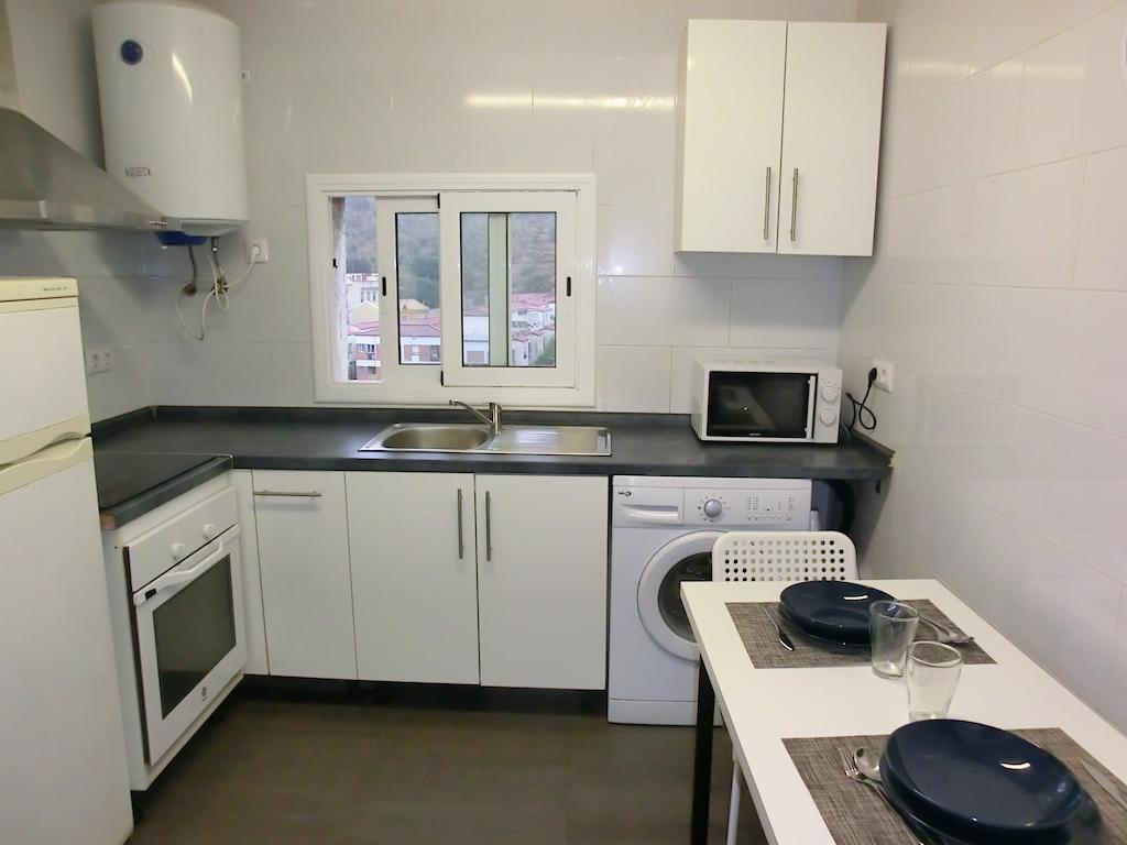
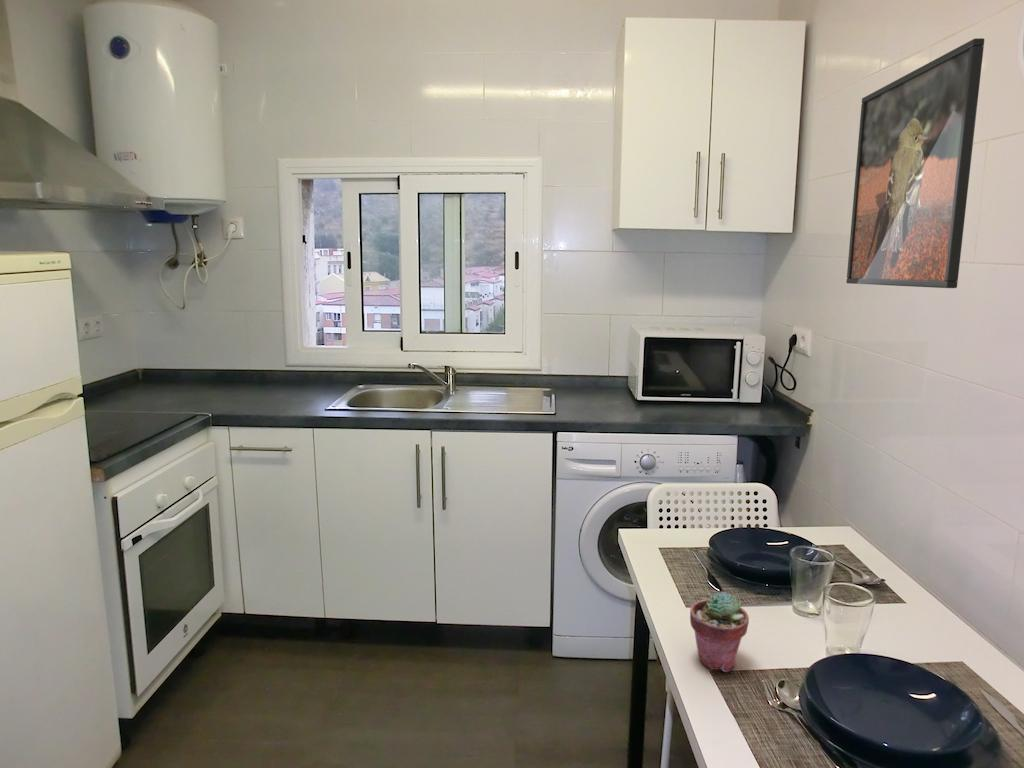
+ potted succulent (718, 626)
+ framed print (903, 181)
